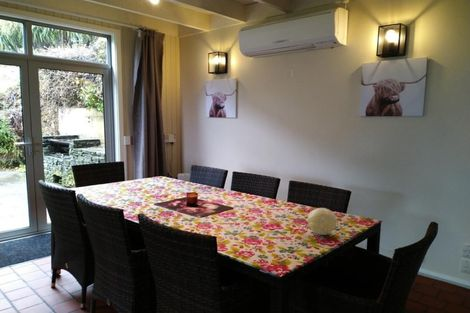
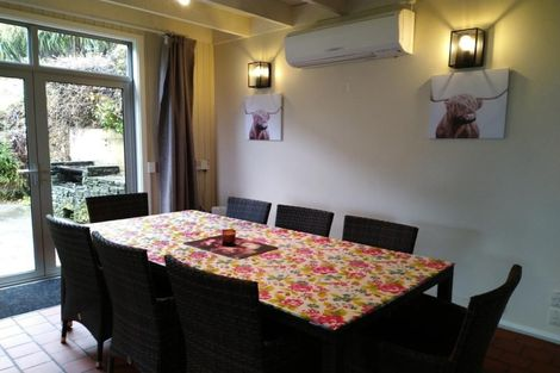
- decorative ball (322, 221)
